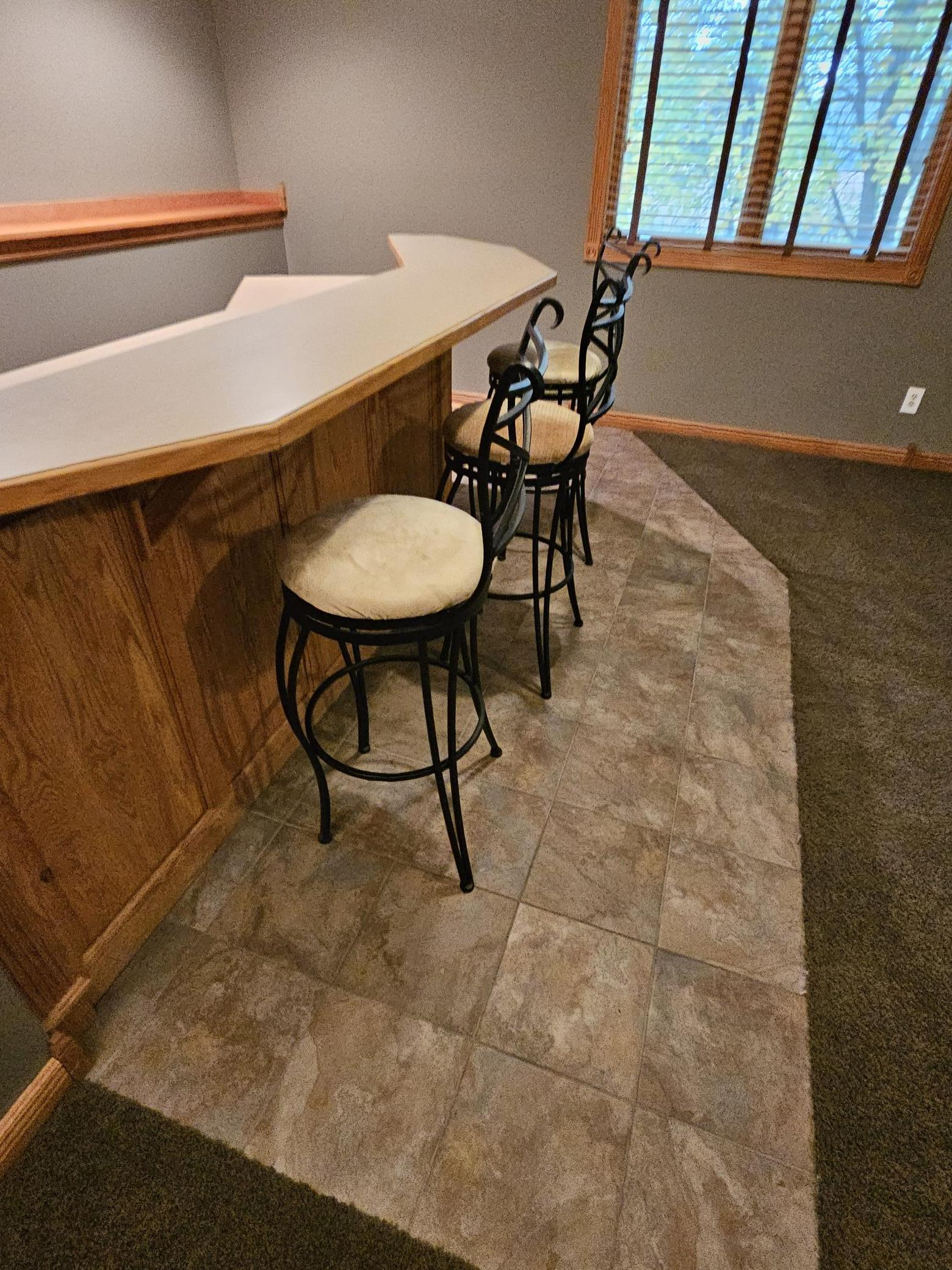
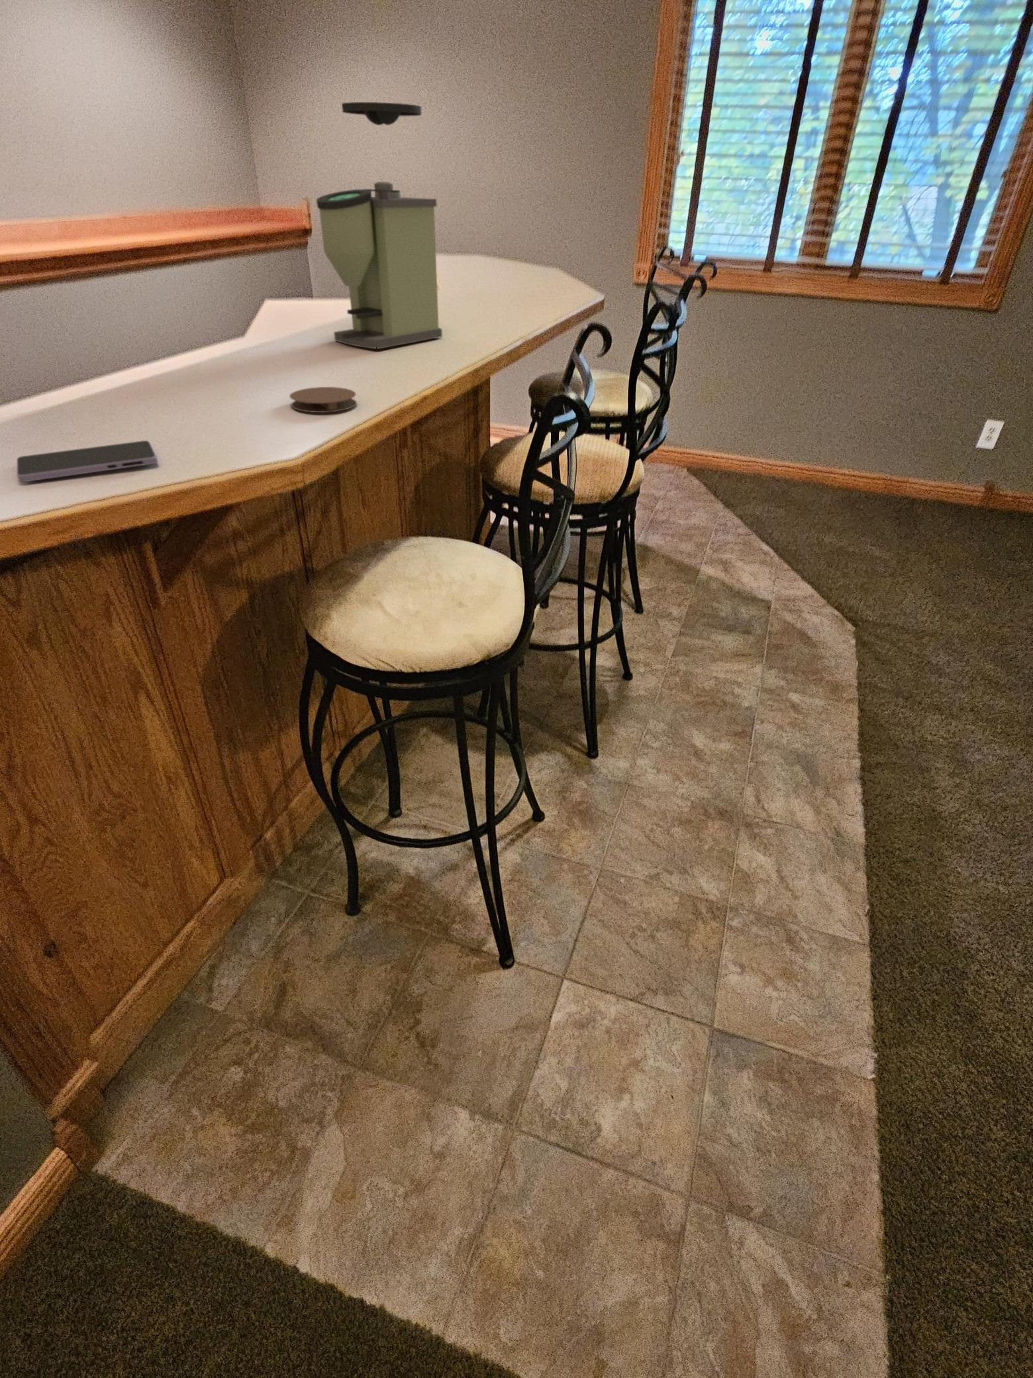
+ coaster (323, 399)
+ smartphone (88, 460)
+ coffee grinder (382, 230)
